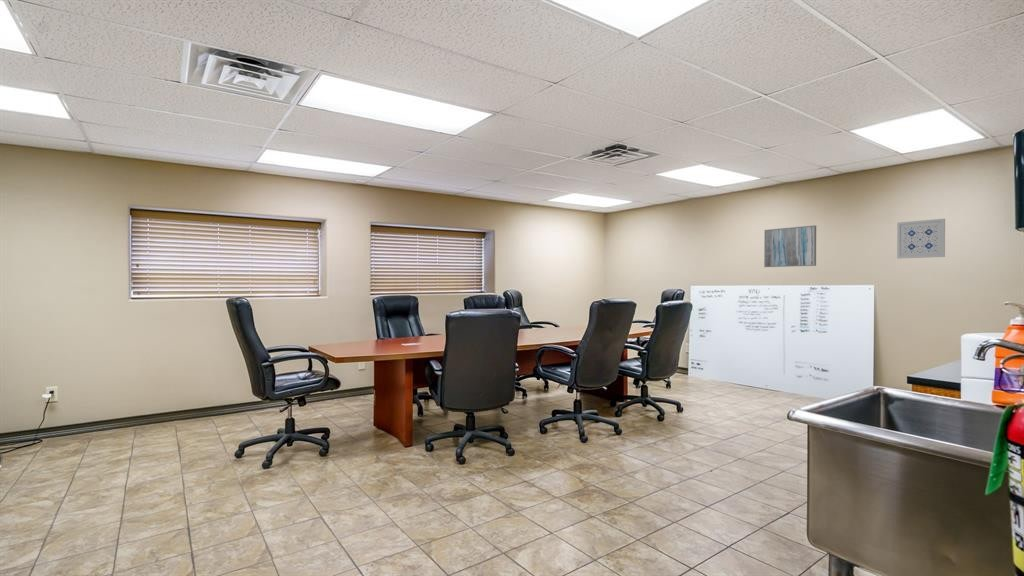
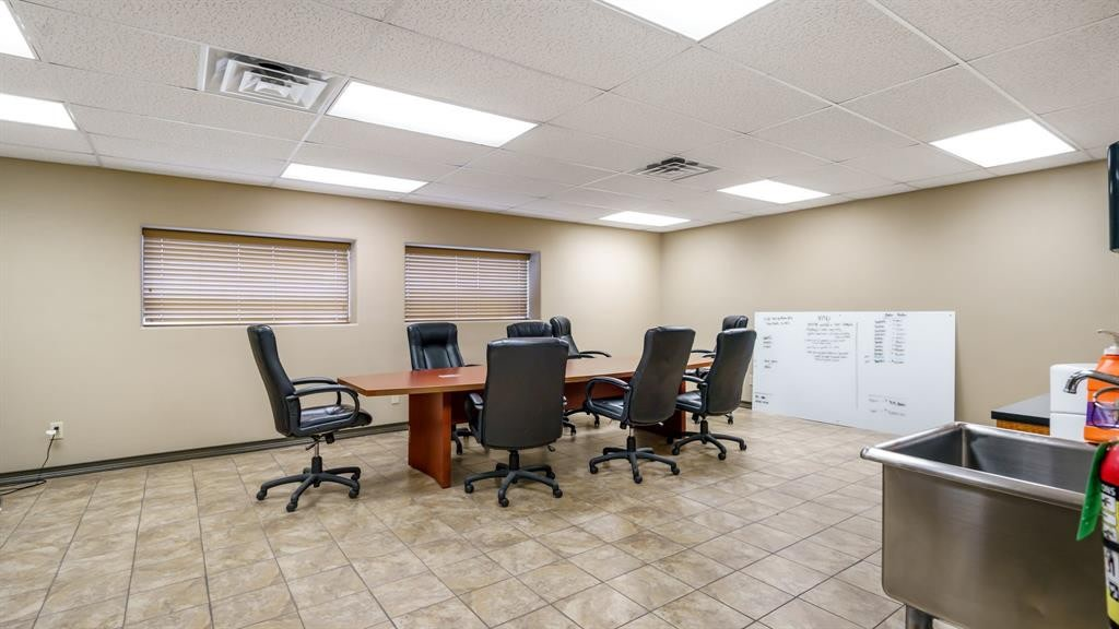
- wall art (789, 247)
- wall art (920, 239)
